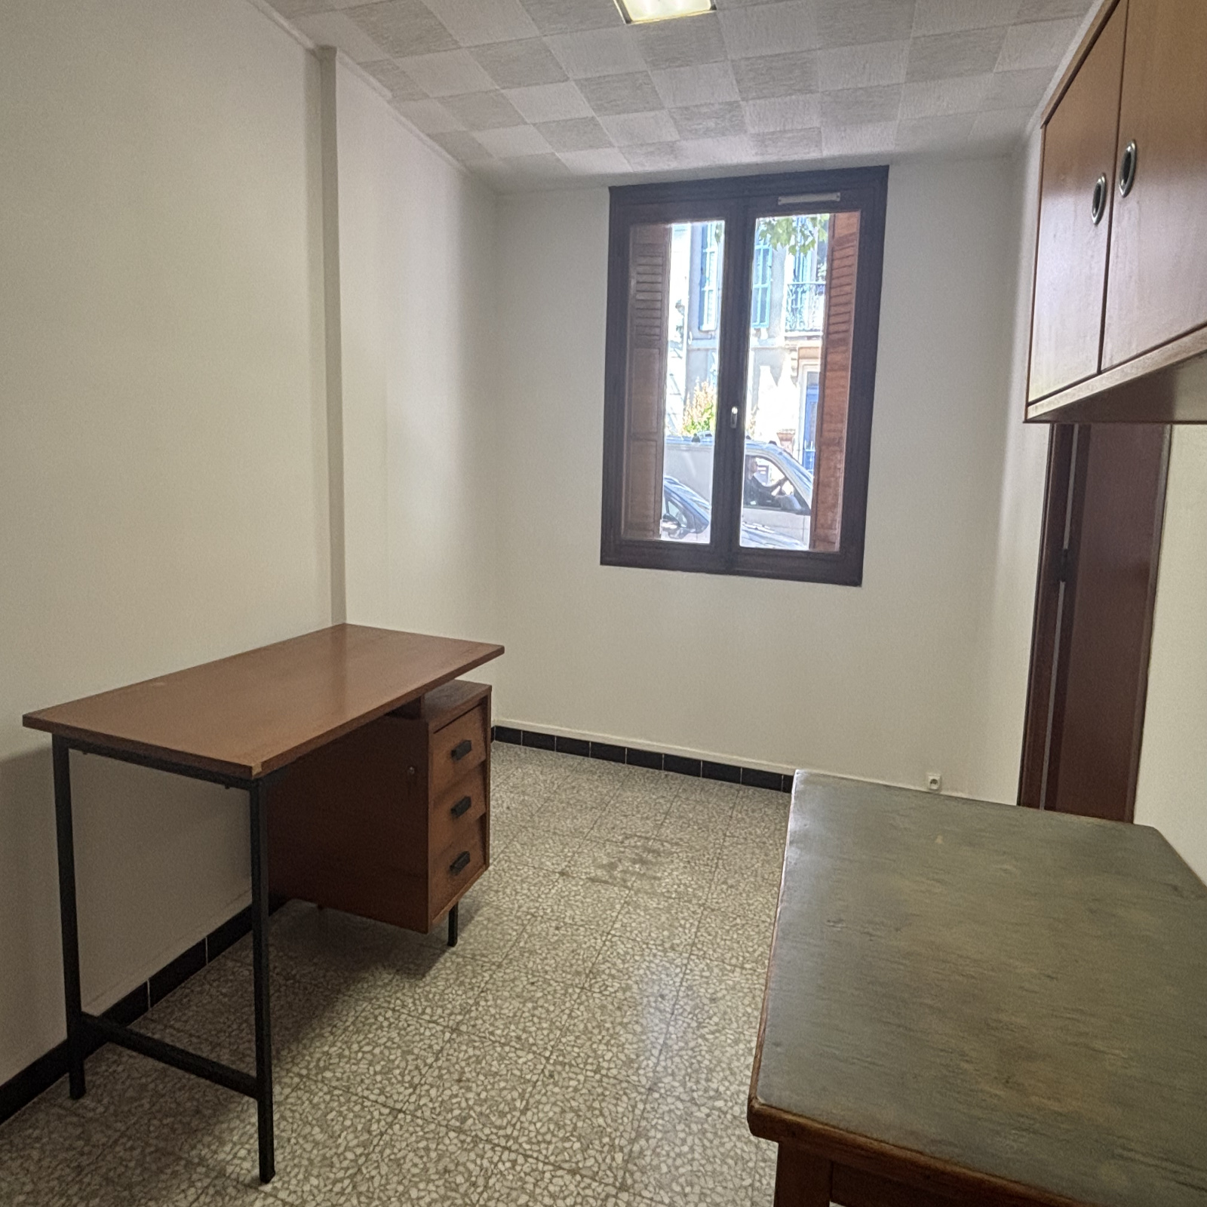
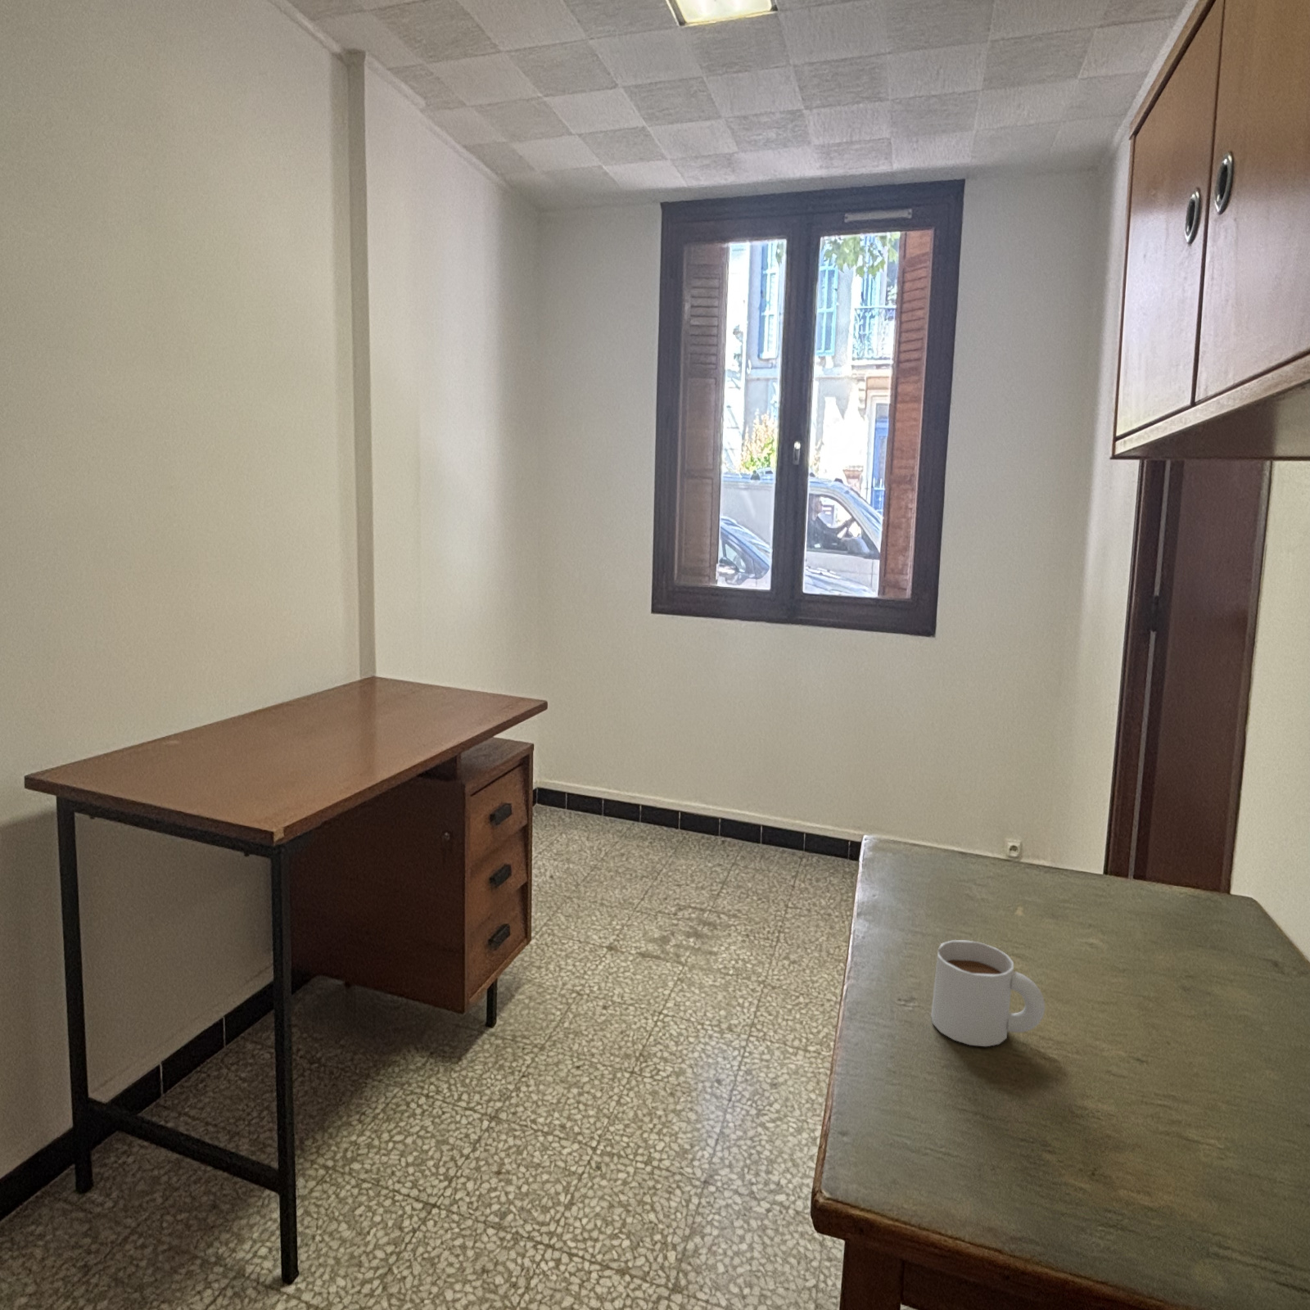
+ mug (987, 994)
